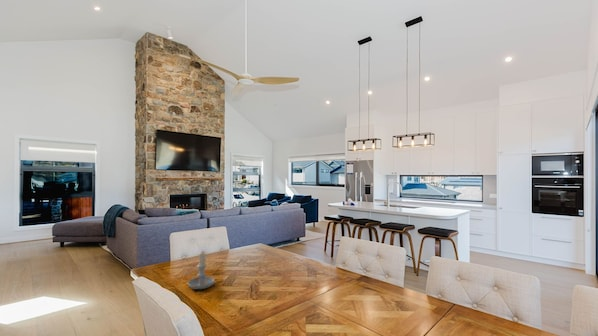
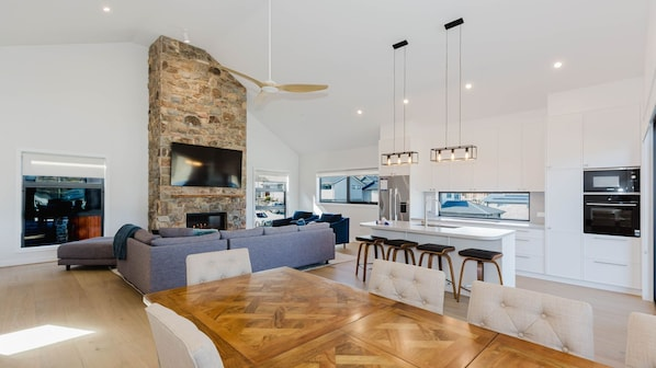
- candle (201, 268)
